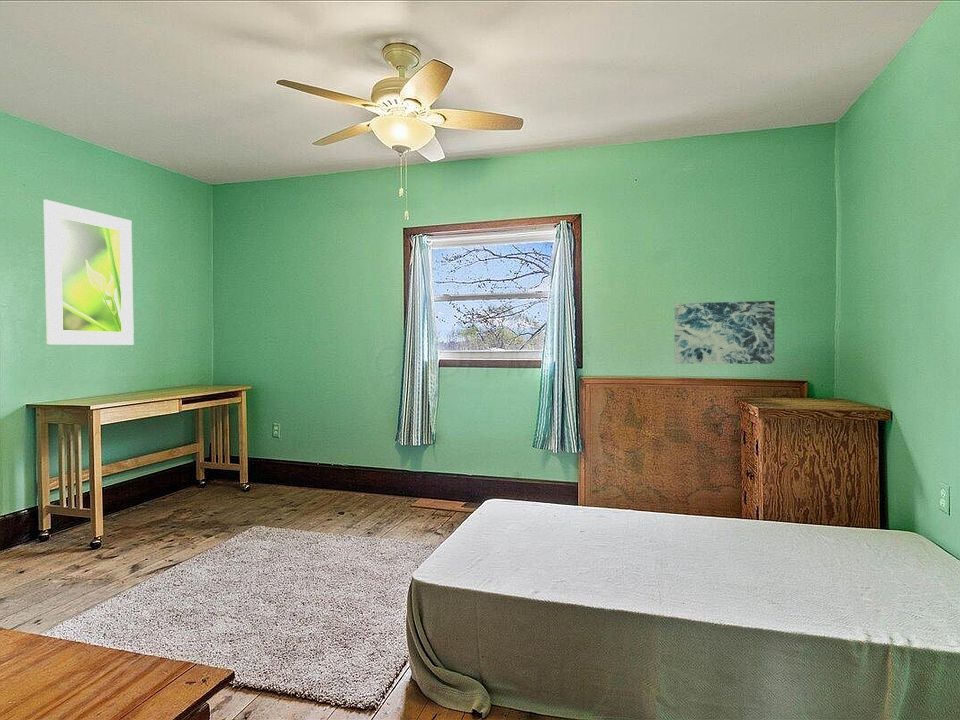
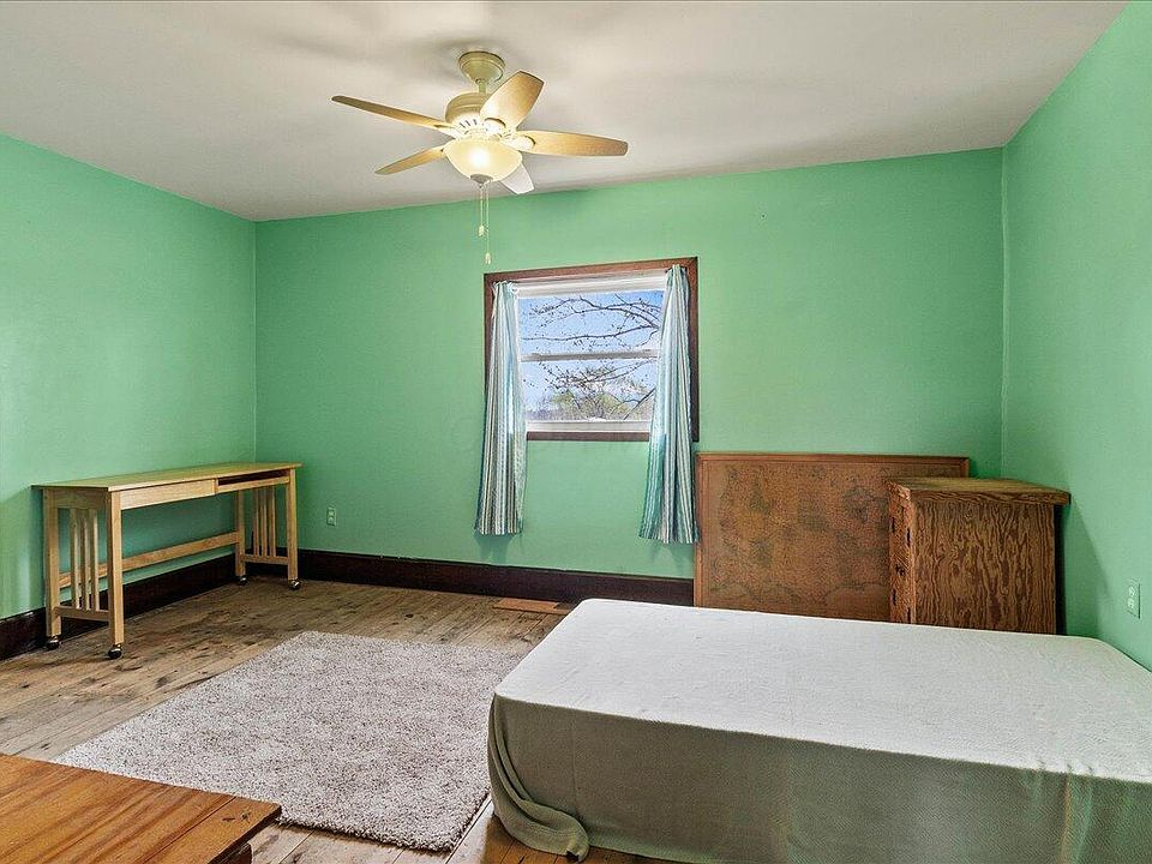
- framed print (92, 278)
- wall art (723, 333)
